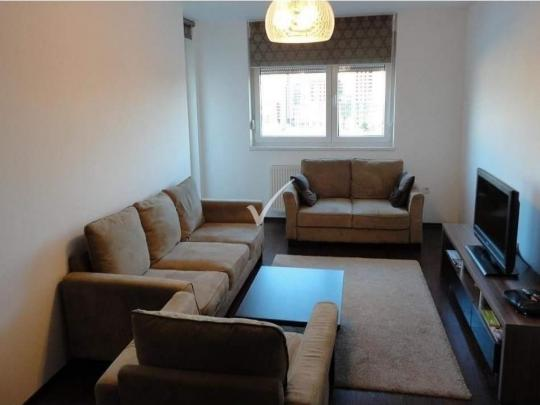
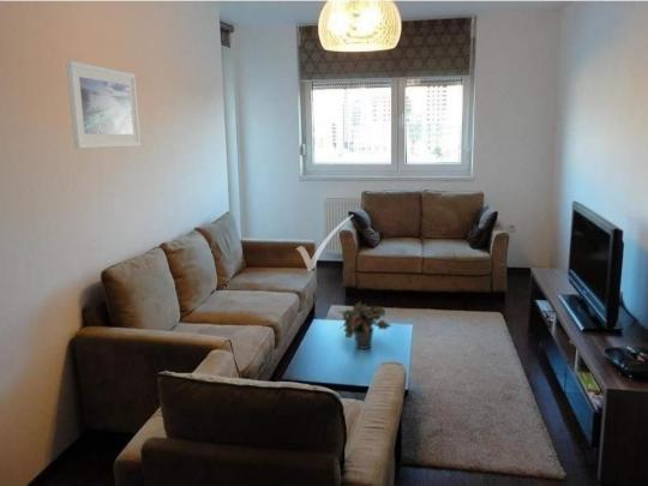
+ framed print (107, 108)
+ potted plant (362, 326)
